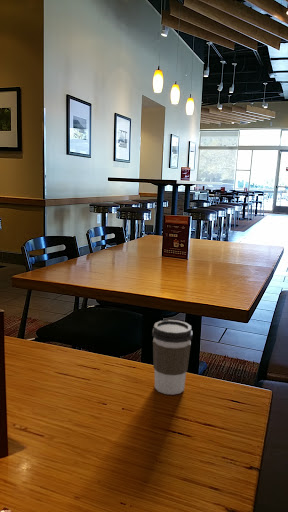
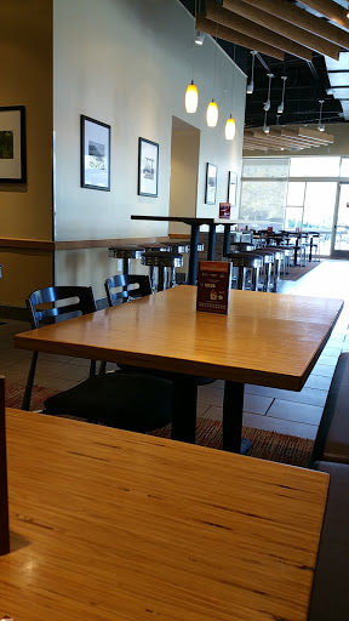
- coffee cup (171, 357)
